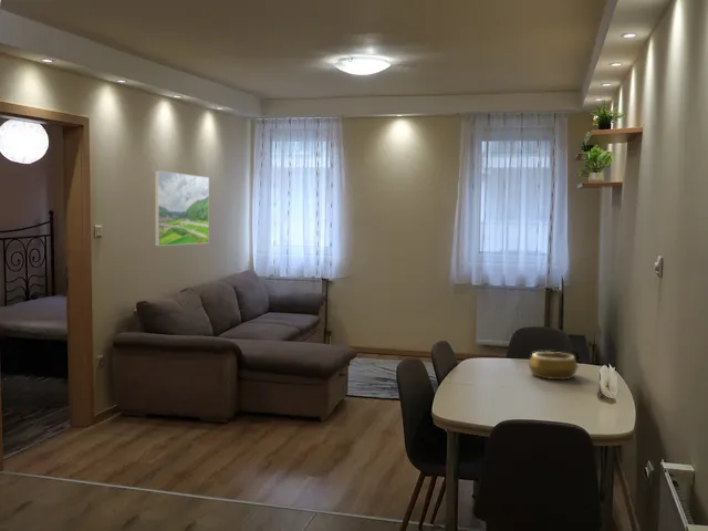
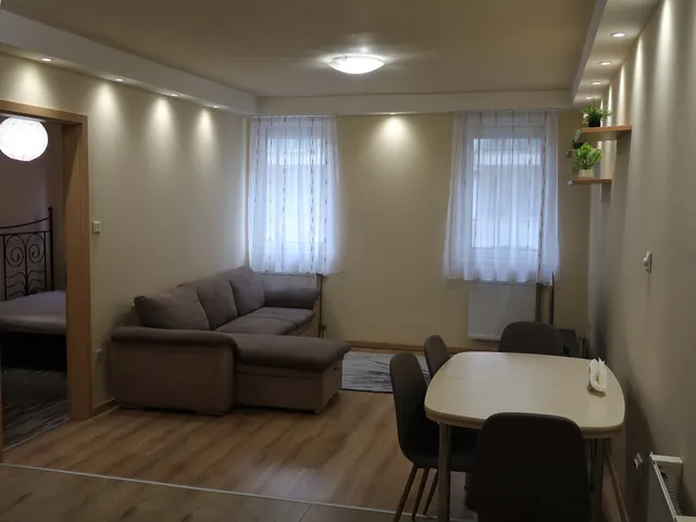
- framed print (184, 209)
- decorative bowl (552, 365)
